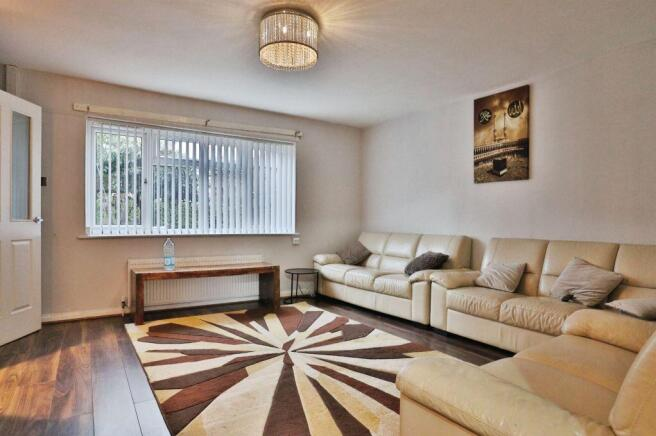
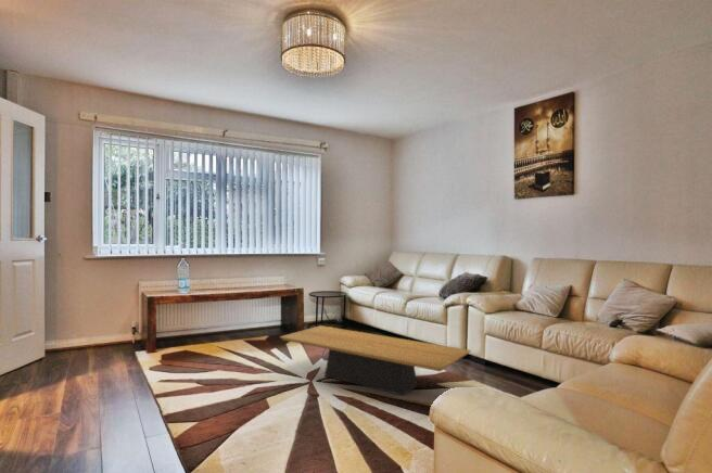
+ coffee table (369, 361)
